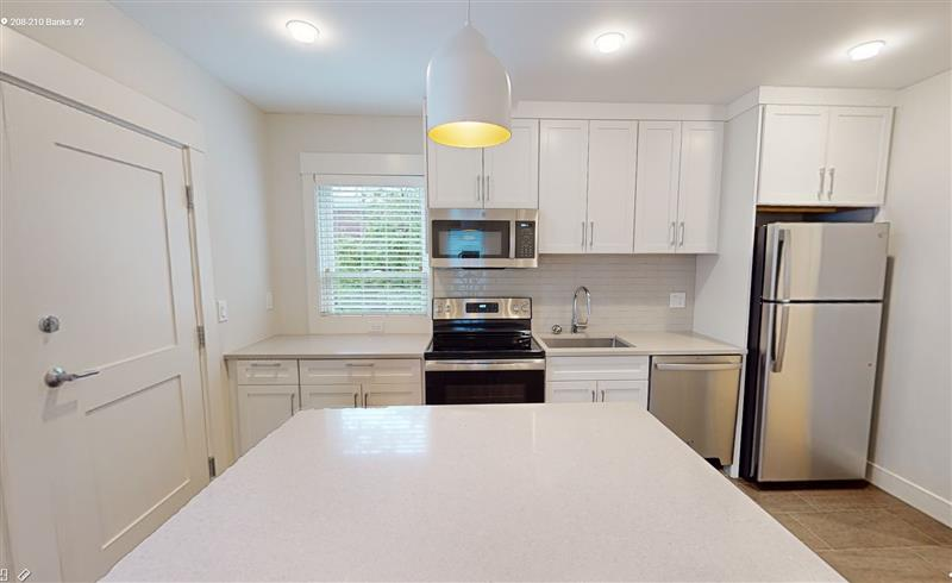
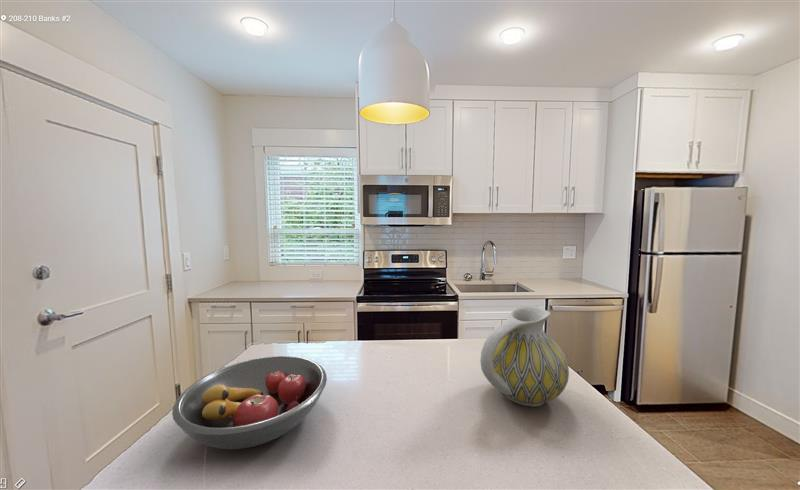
+ pitcher (518, 355)
+ fruit bowl (257, 399)
